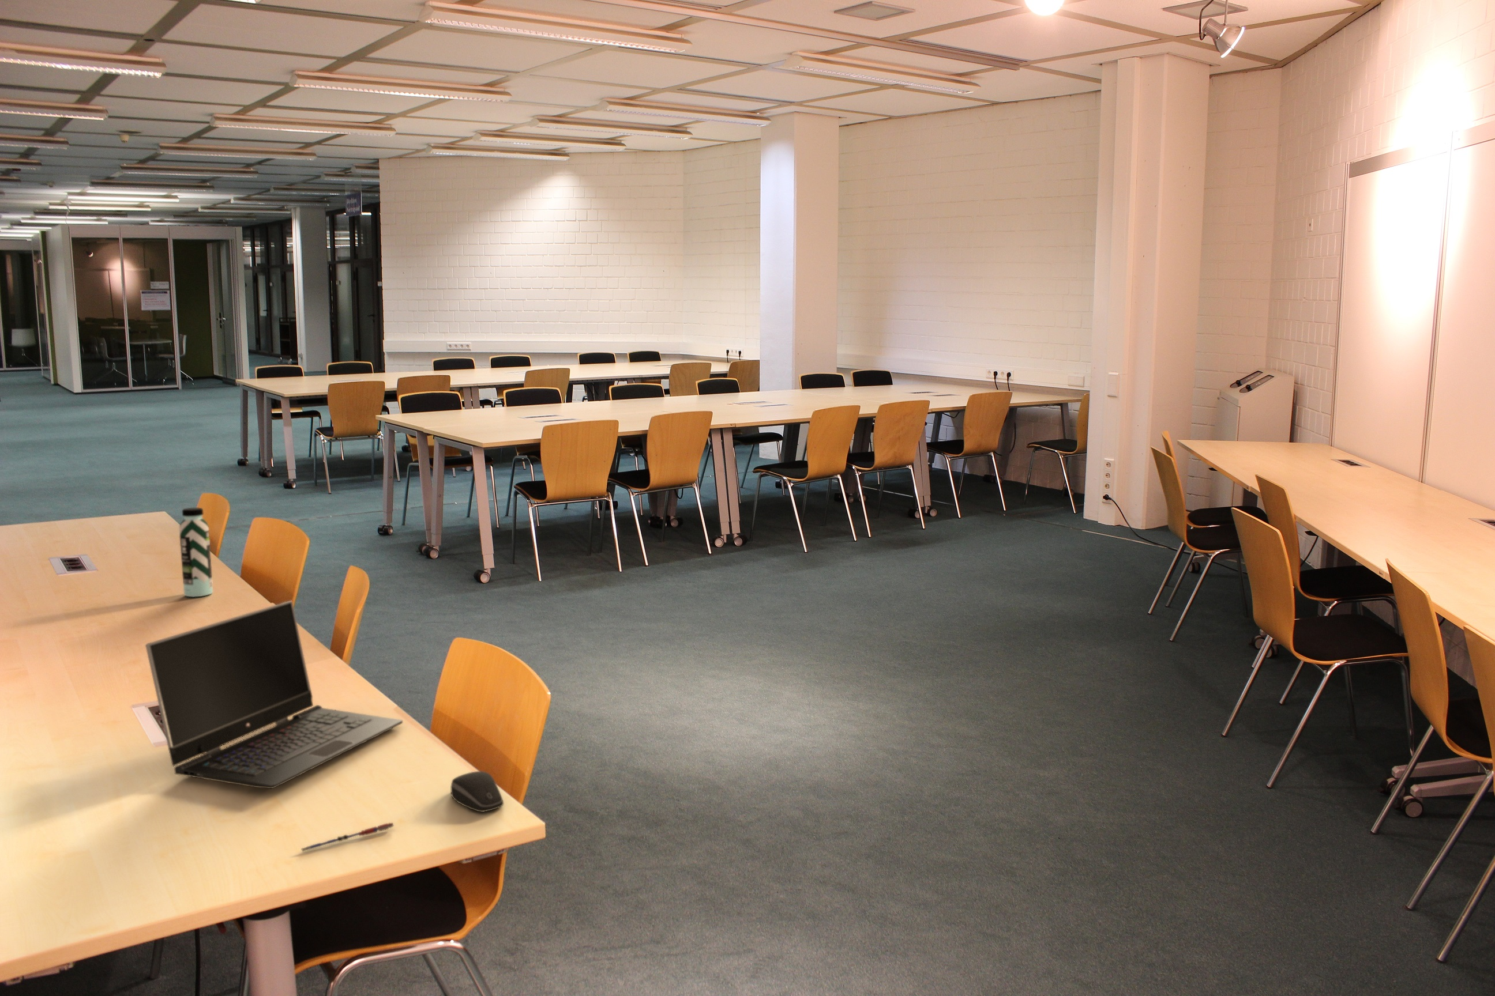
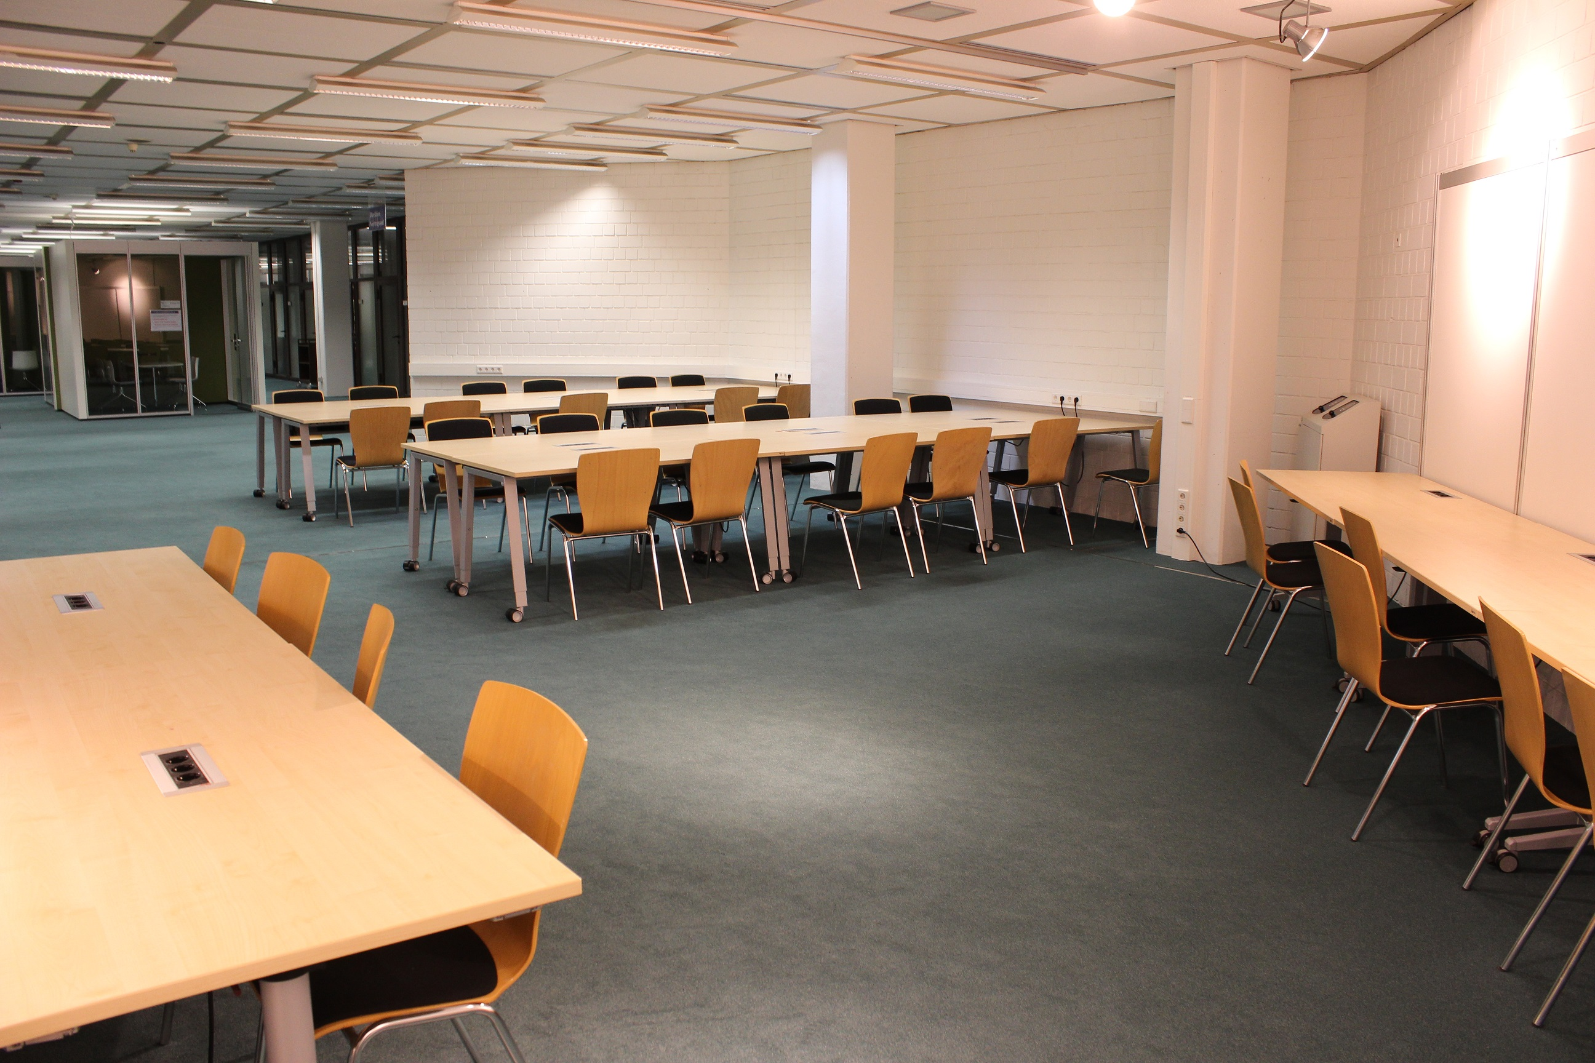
- water bottle (196, 551)
- computer mouse (476, 787)
- pen (348, 836)
- laptop computer (283, 688)
